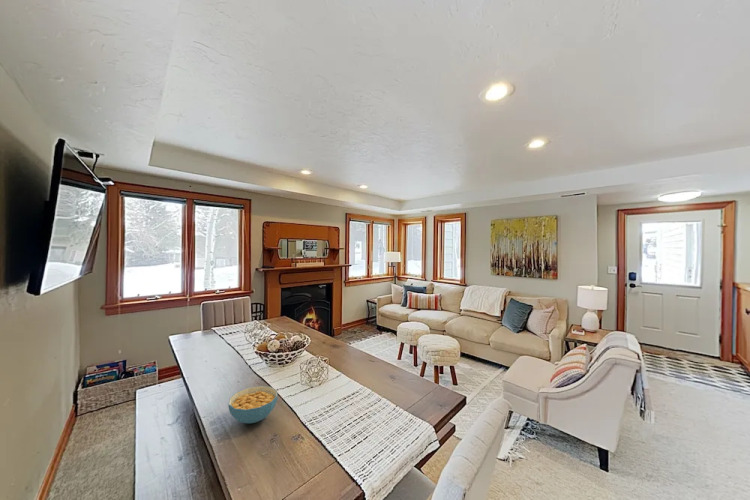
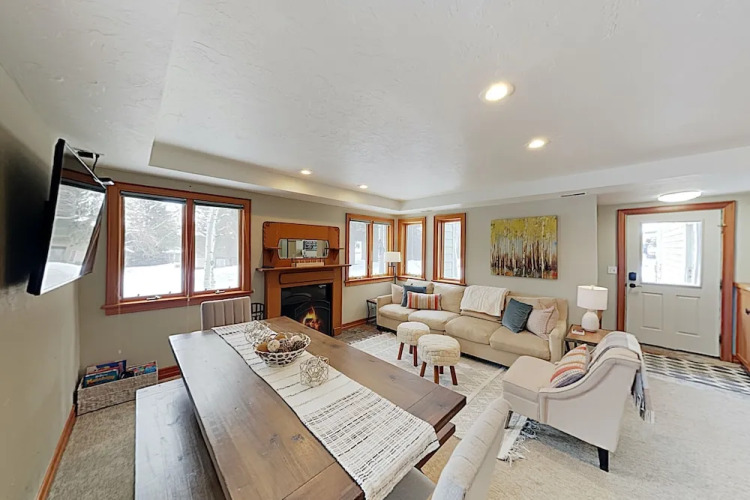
- cereal bowl (253, 408)
